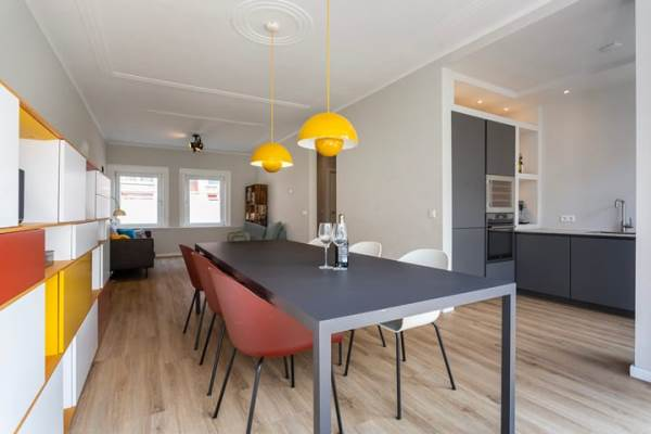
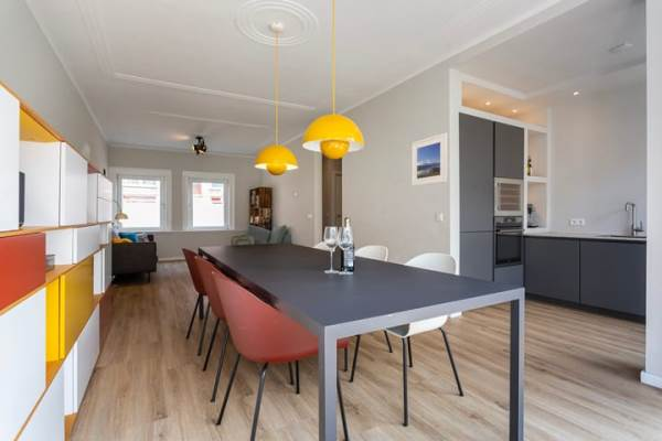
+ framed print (428, 161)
